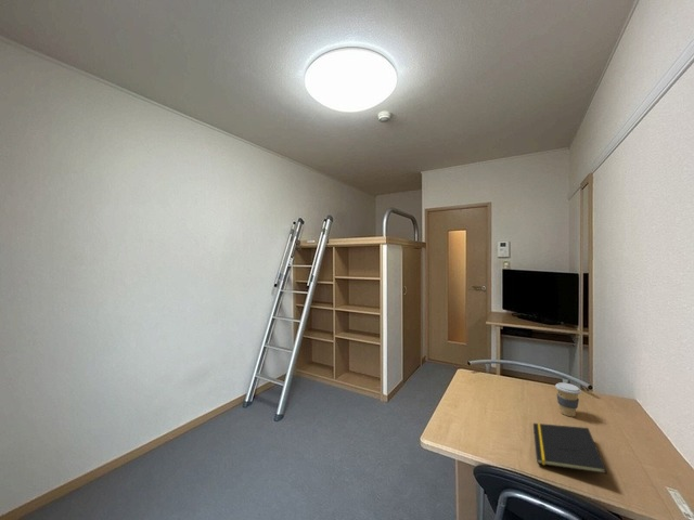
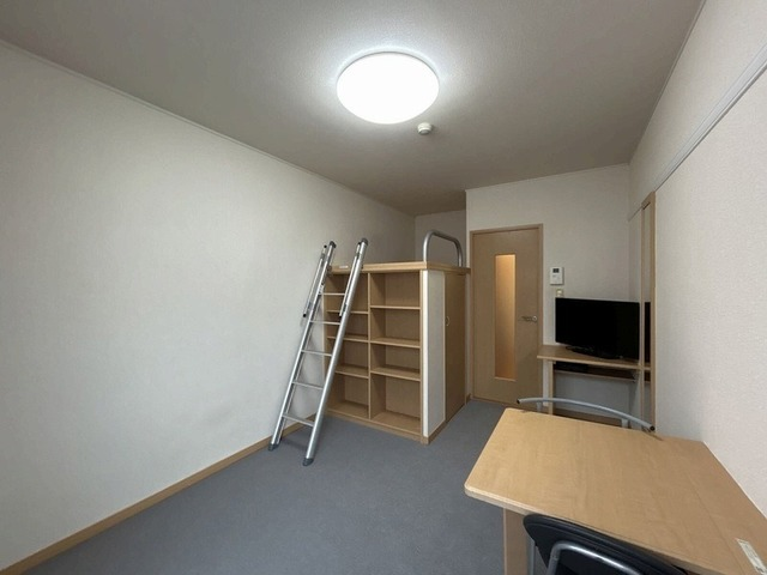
- coffee cup (567, 400)
- notepad (564, 444)
